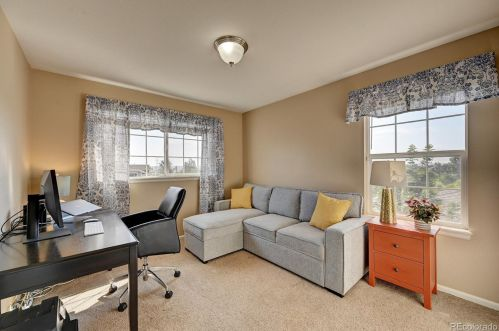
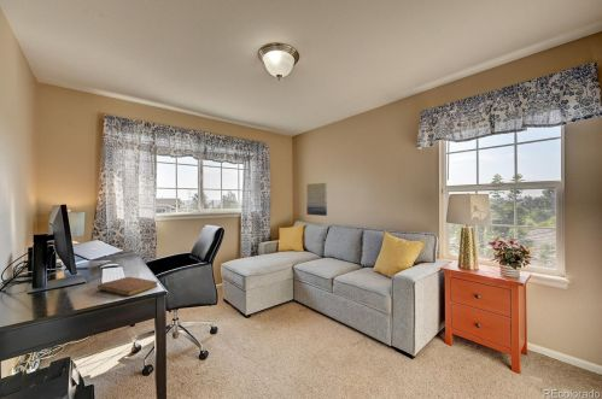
+ notebook (128, 284)
+ wall art (316, 199)
